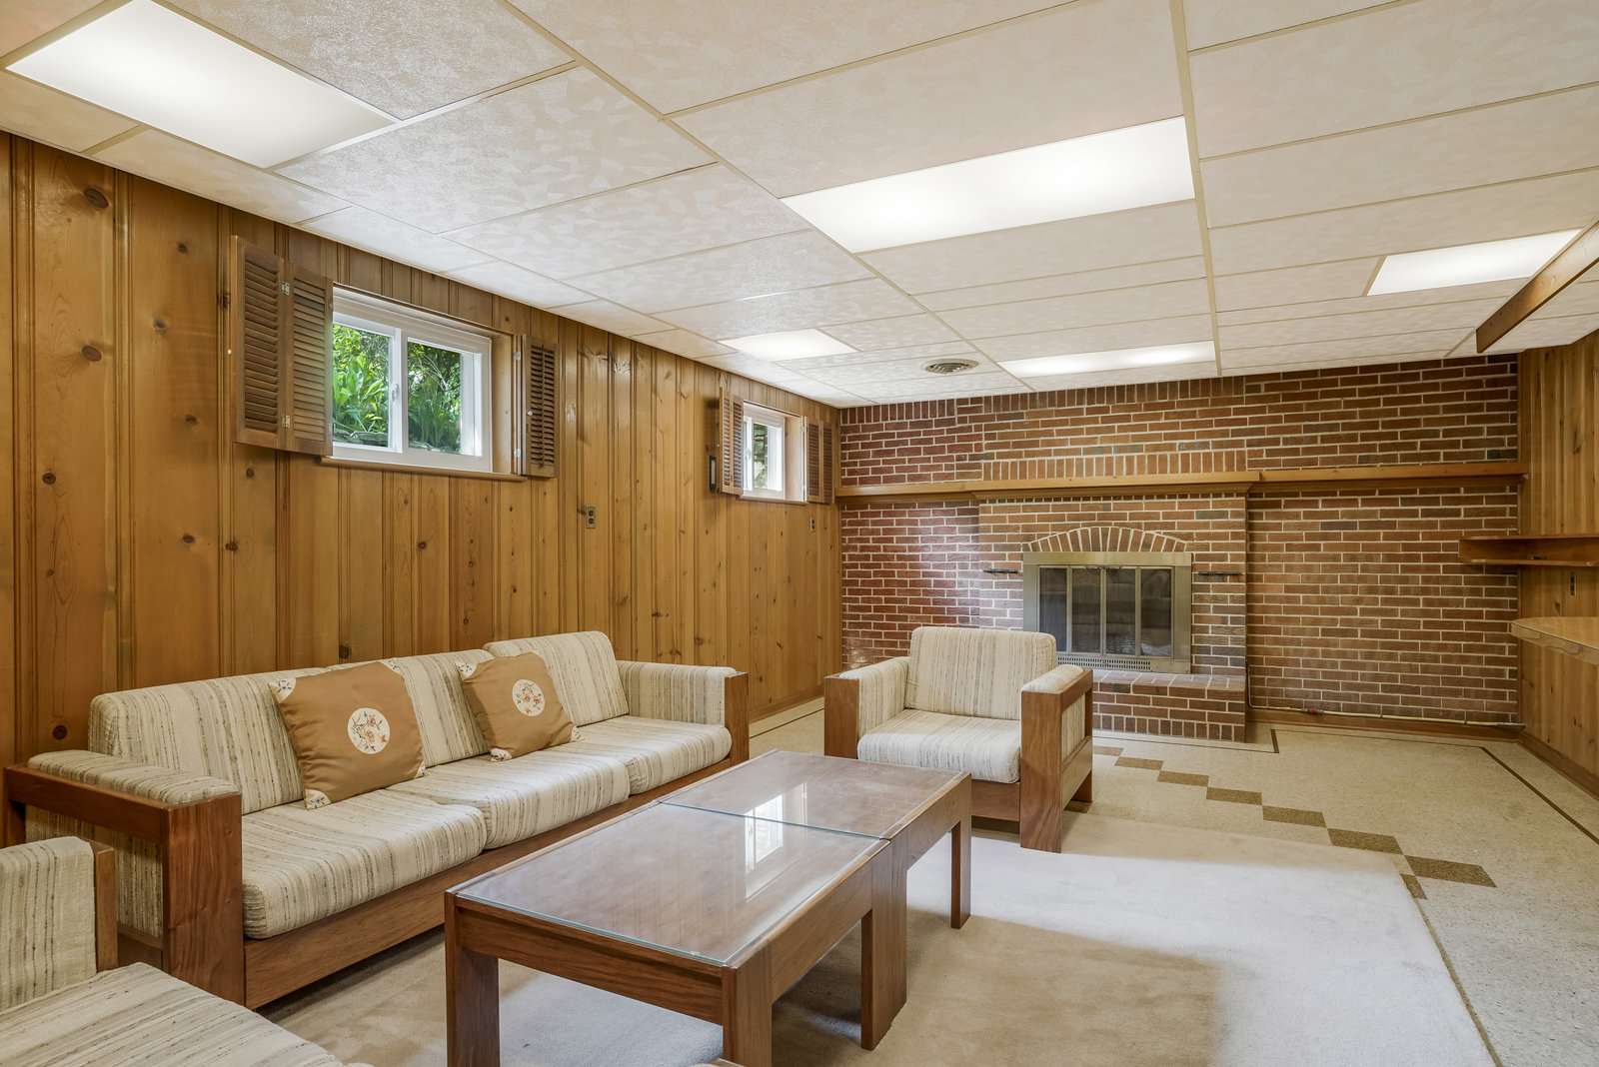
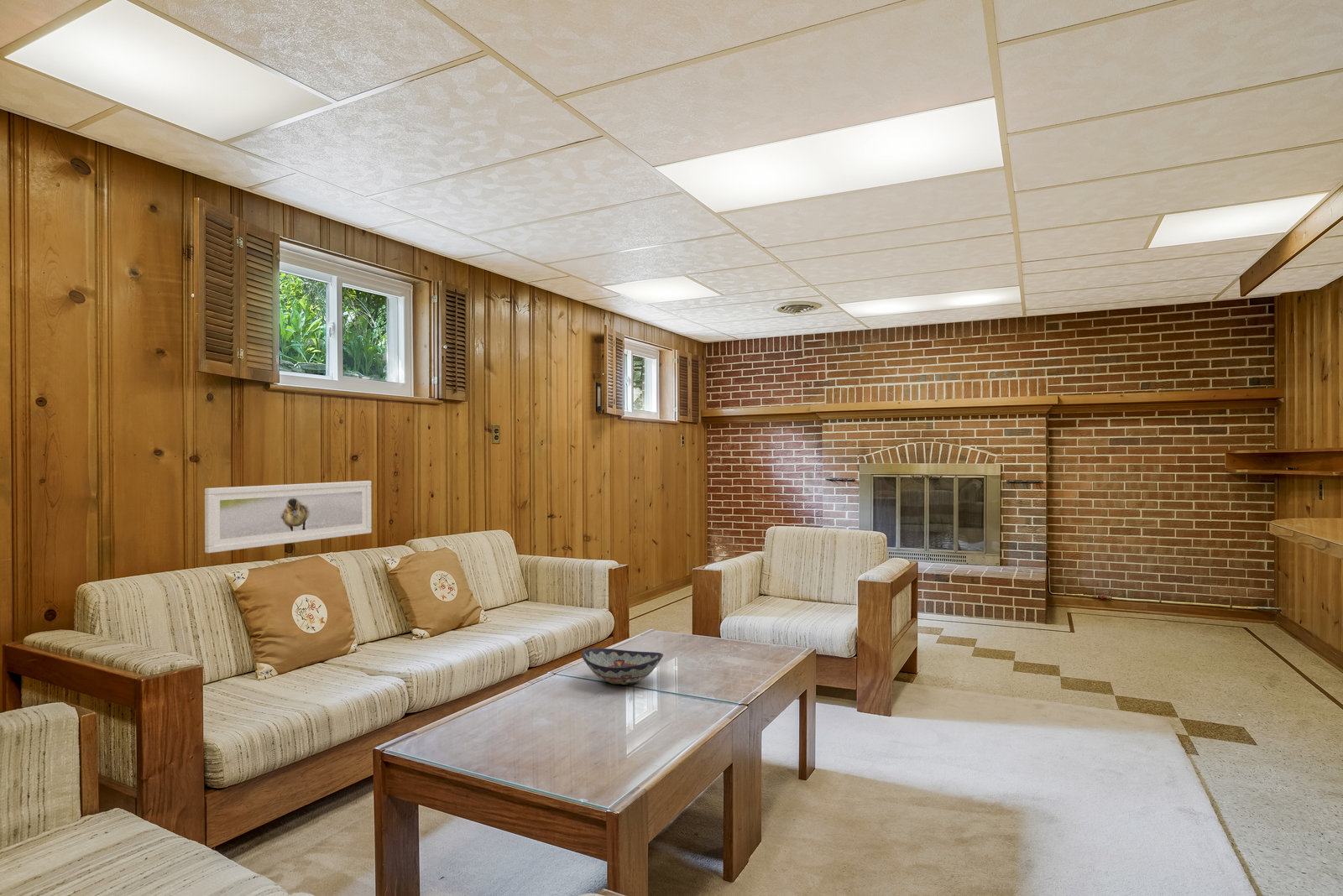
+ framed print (296, 513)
+ decorative bowl (622, 667)
